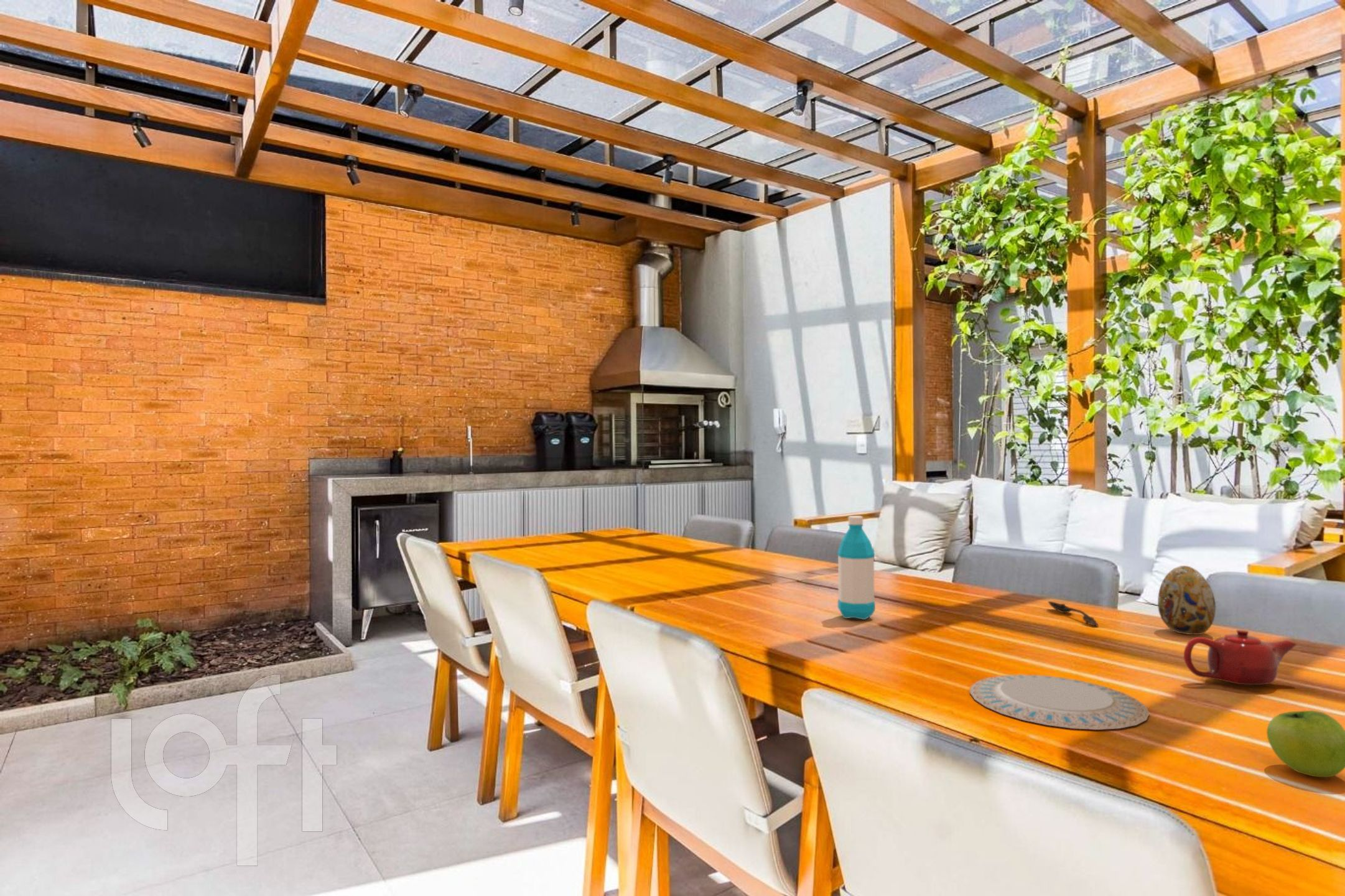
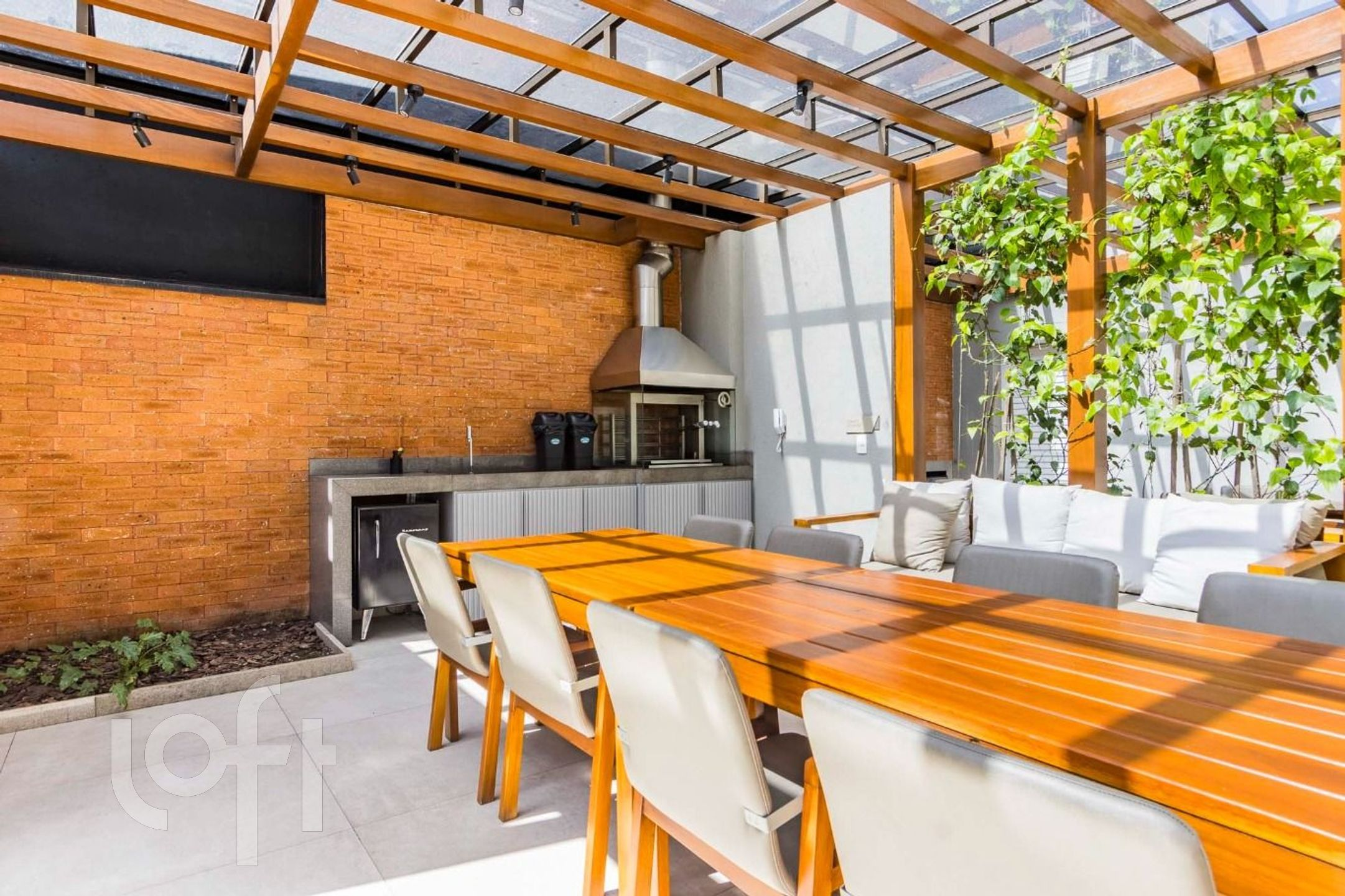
- decorative egg (1186, 599)
- fruit (1308, 741)
- water bottle (855, 566)
- teapot (1240, 656)
- chinaware (1055, 696)
- spoon (1071, 610)
